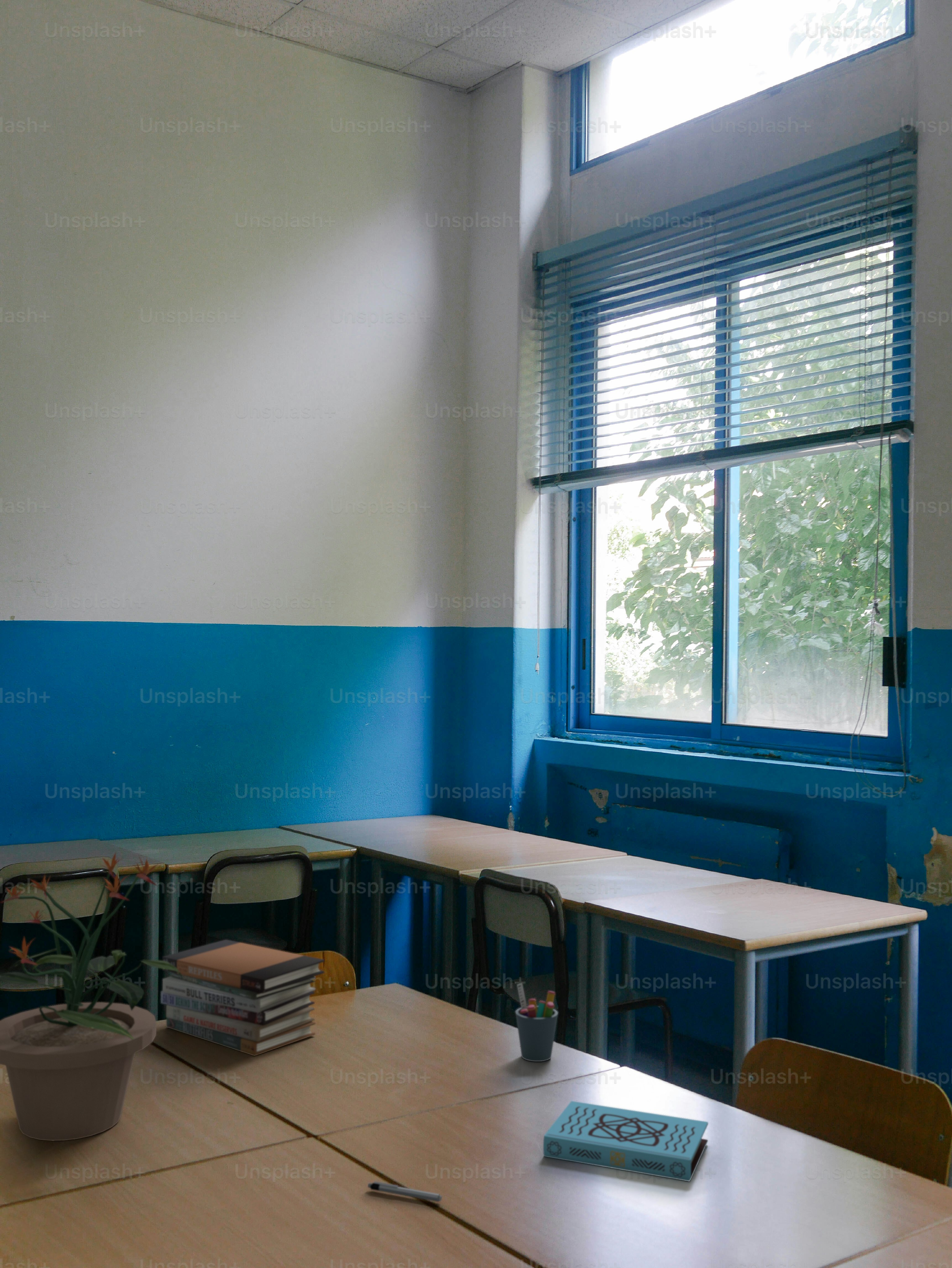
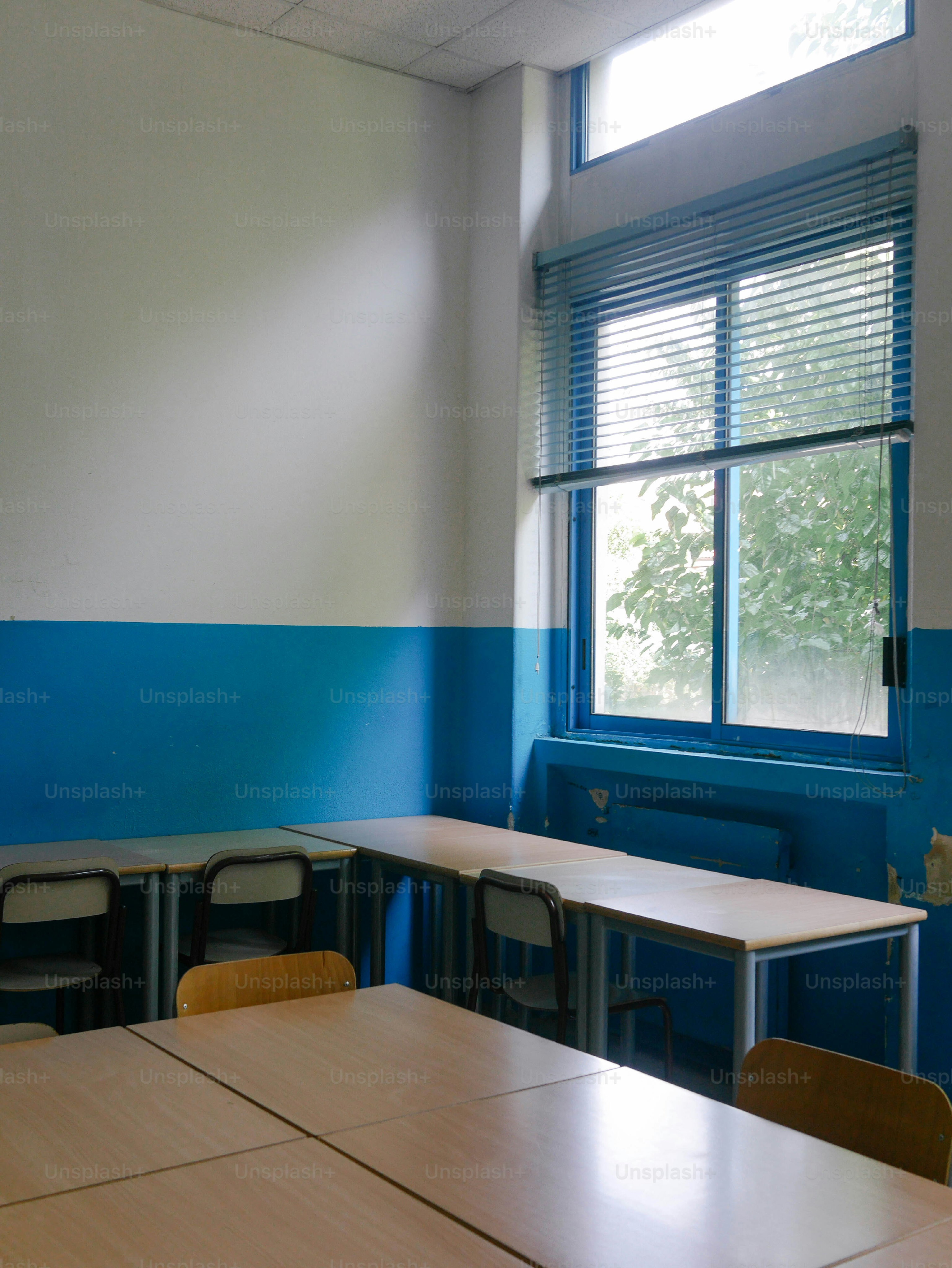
- pen holder (537, 1022)
- pen (404, 1191)
- potted plant (84, 988)
- book (627, 1139)
- book stack (240, 994)
